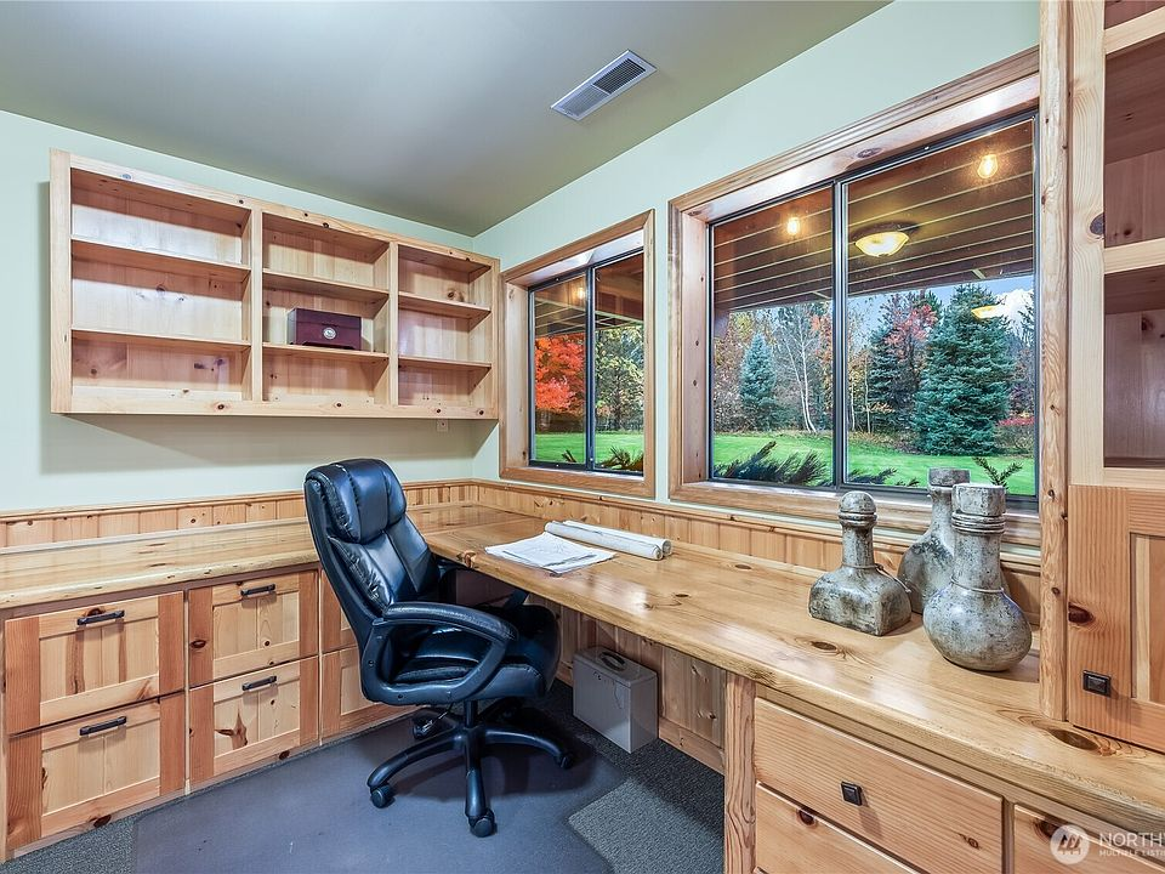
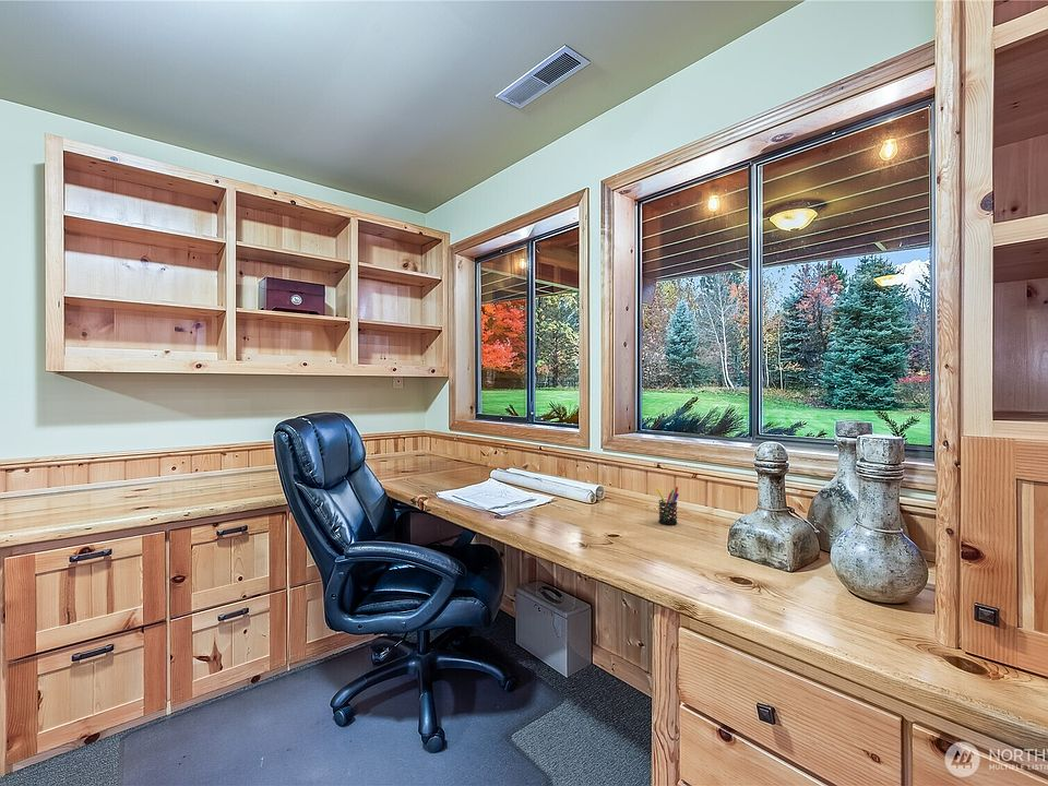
+ pen holder (669, 503)
